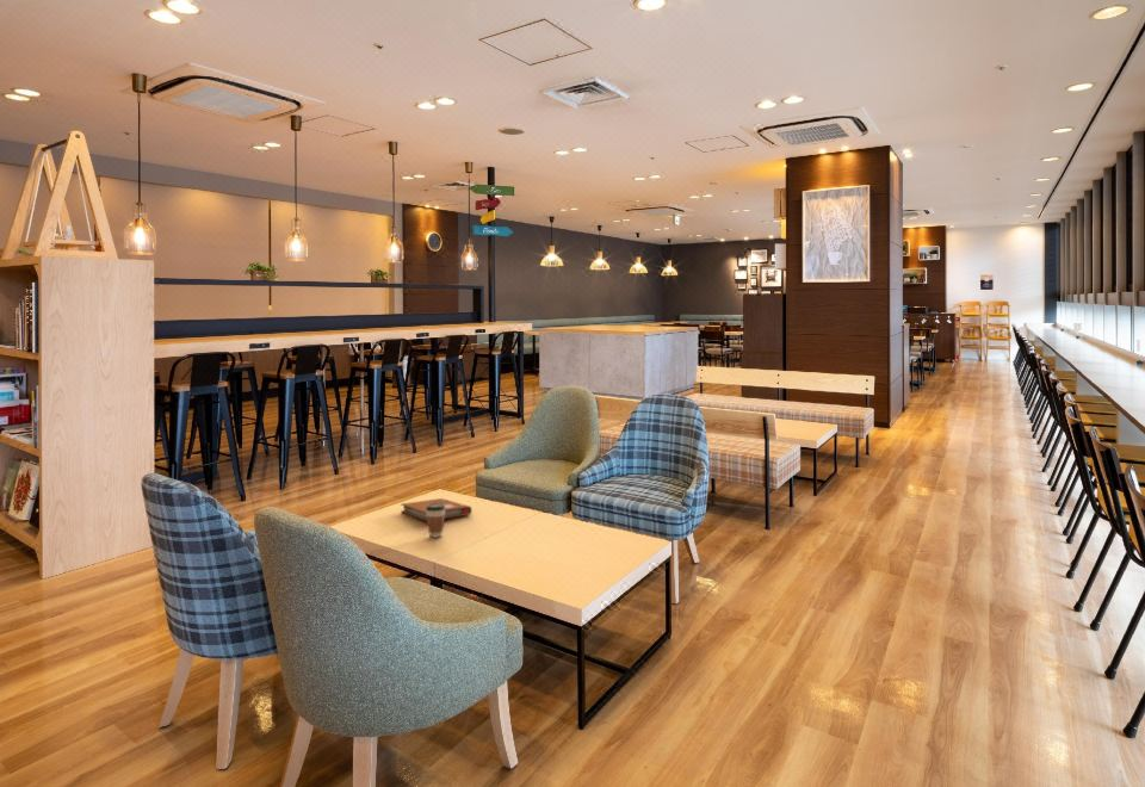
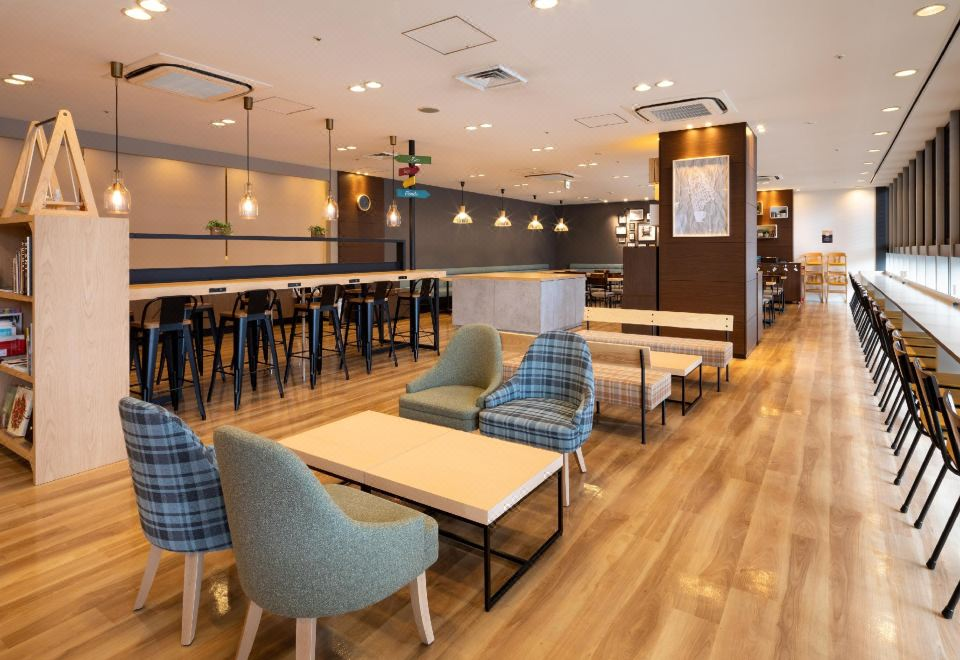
- coffee cup (435, 520)
- notebook (437, 502)
